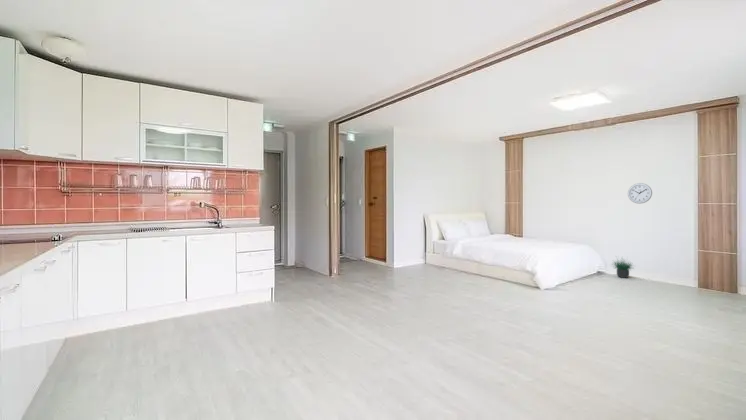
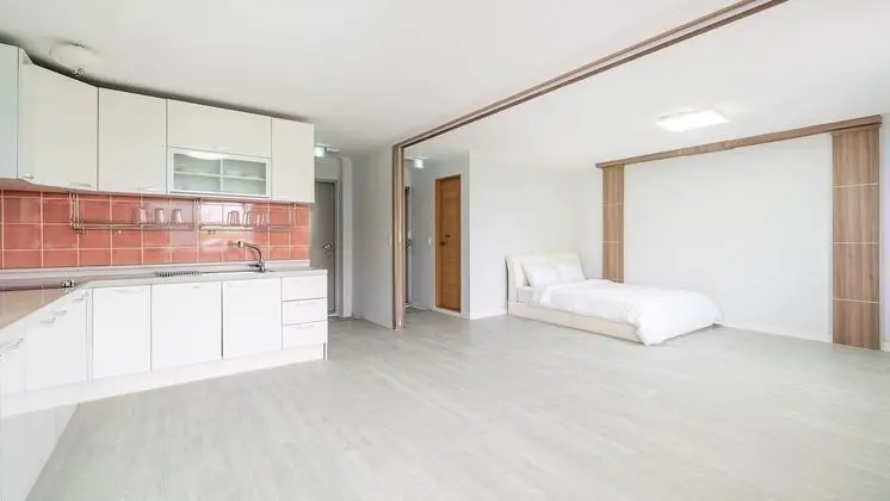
- wall clock (639, 193)
- potted plant (622, 265)
